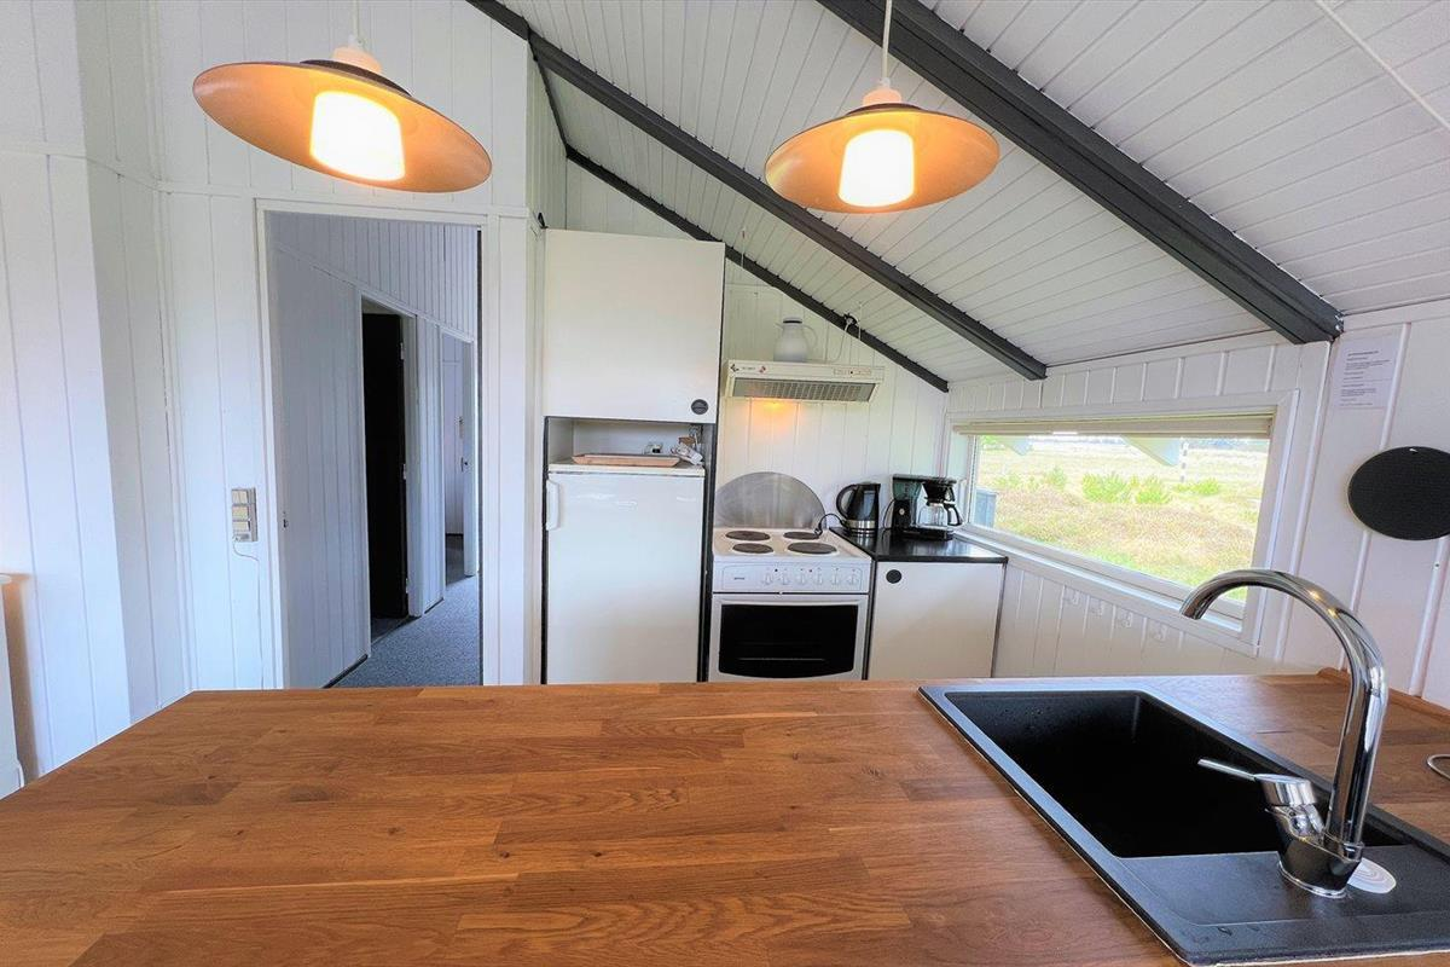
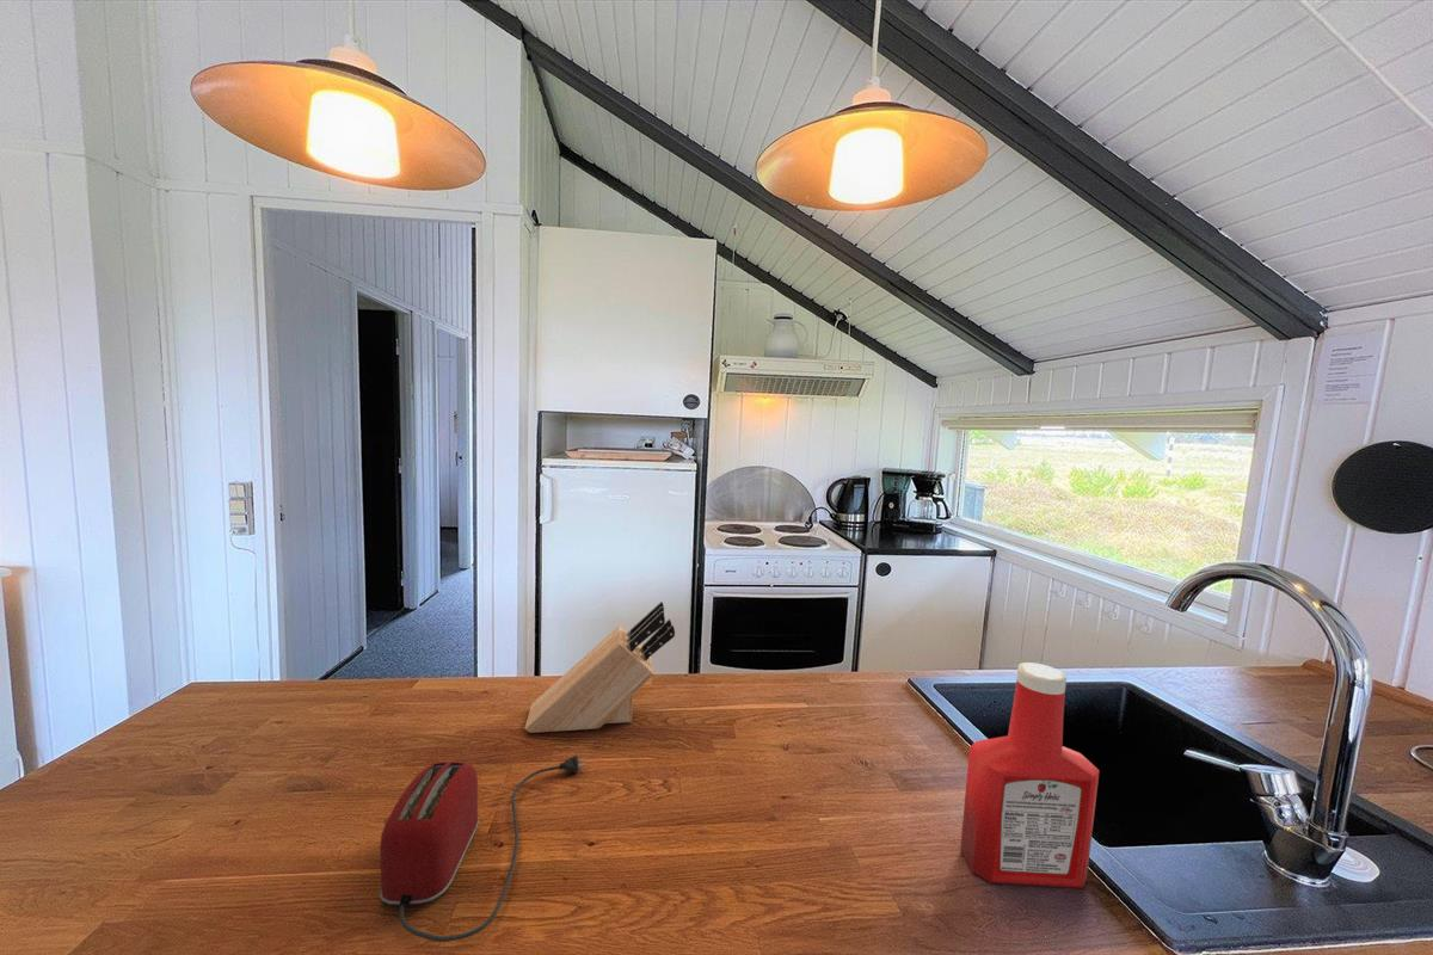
+ knife block (602, 661)
+ soap bottle (1031, 769)
+ toaster (476, 801)
